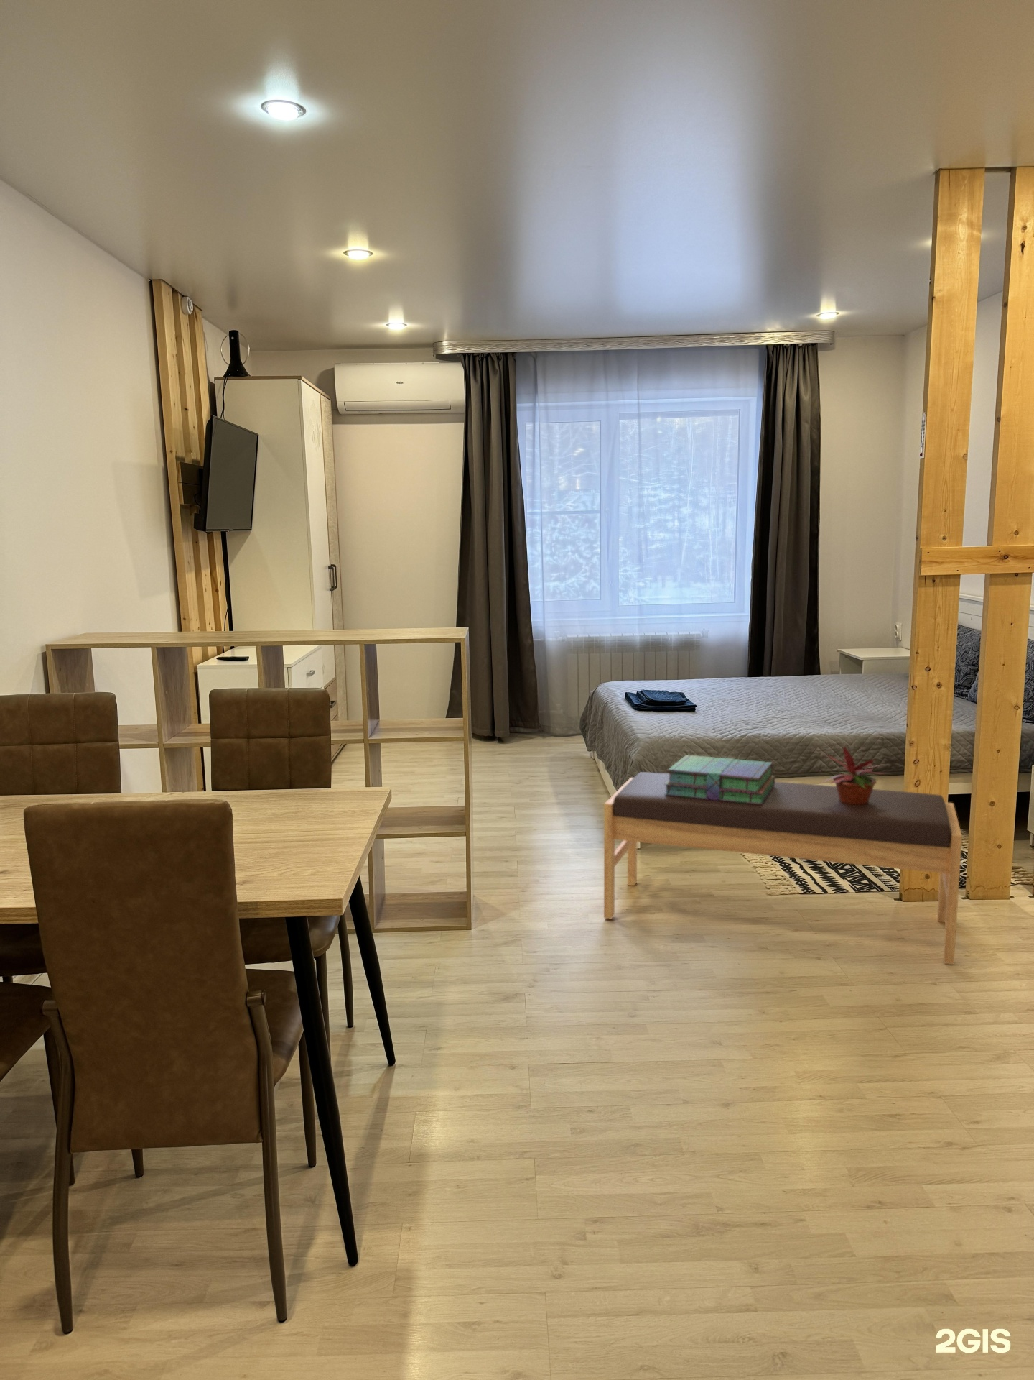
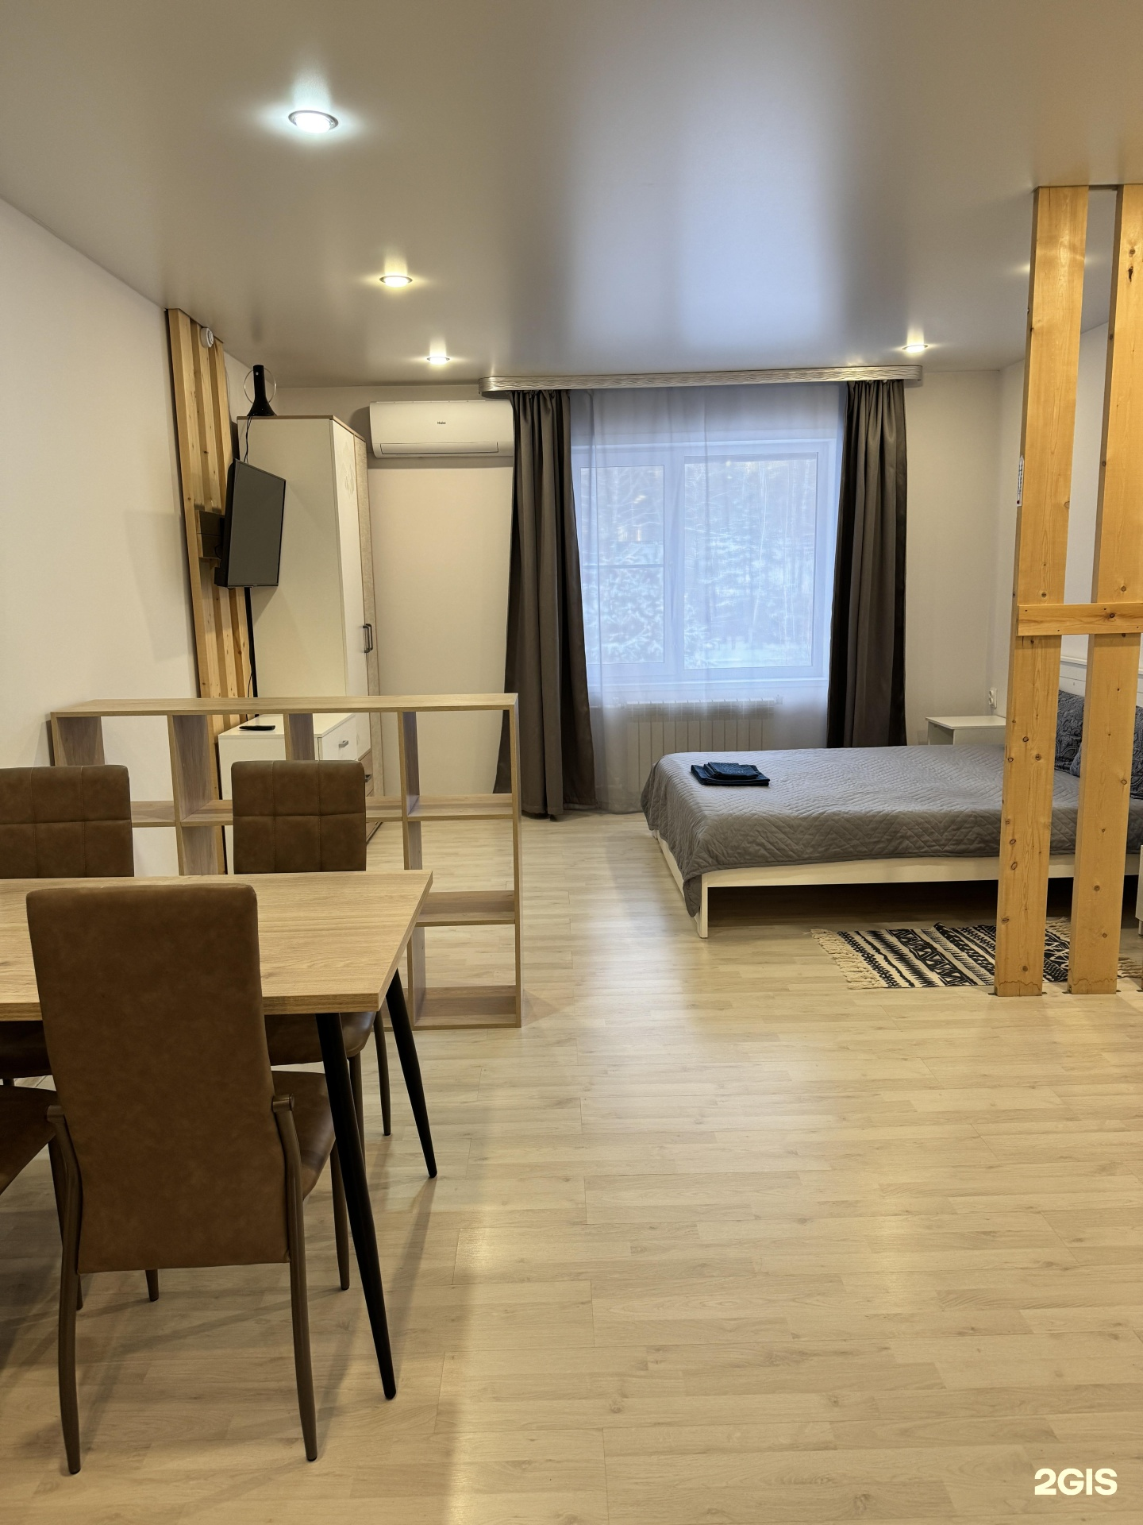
- bench (775, 855)
- potted plant (854, 771)
- stack of books (720, 777)
